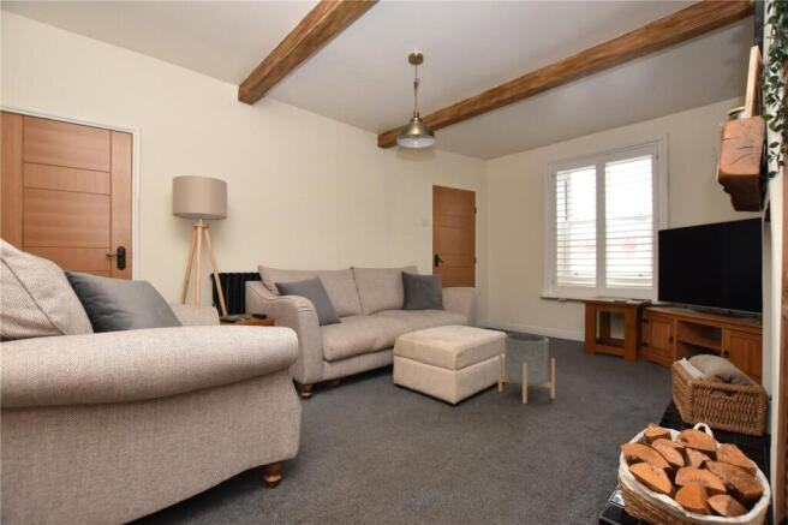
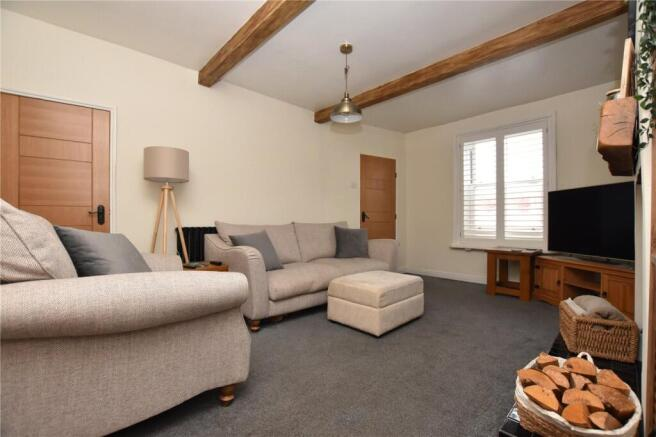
- planter (525, 365)
